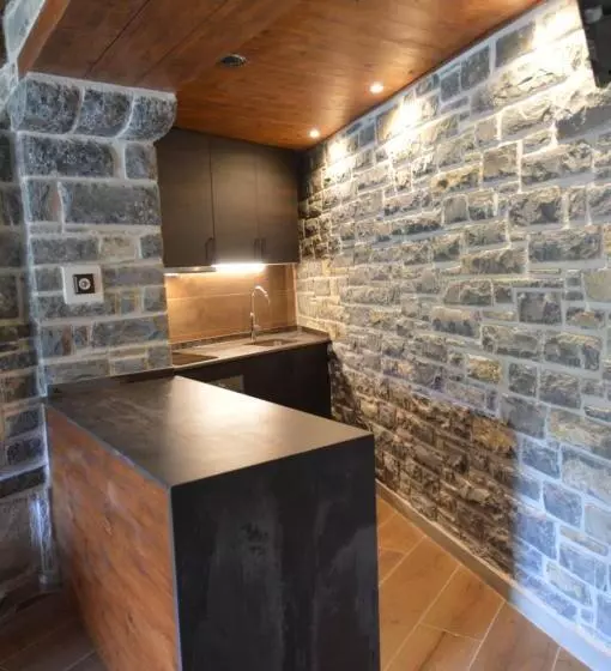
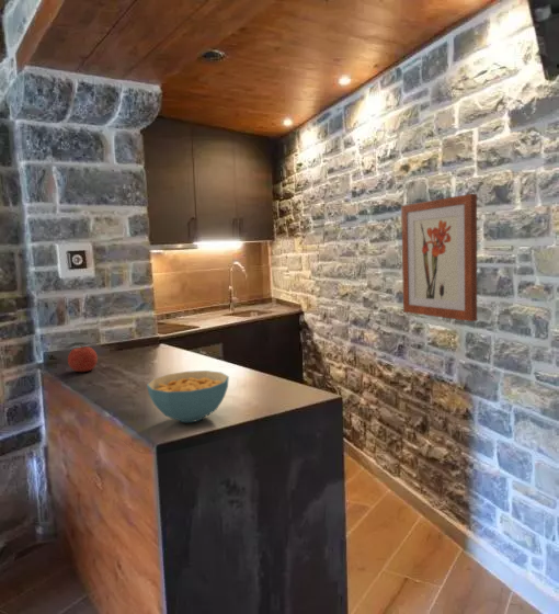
+ cereal bowl (190, 399)
+ wall art (436, 259)
+ fruit (82, 356)
